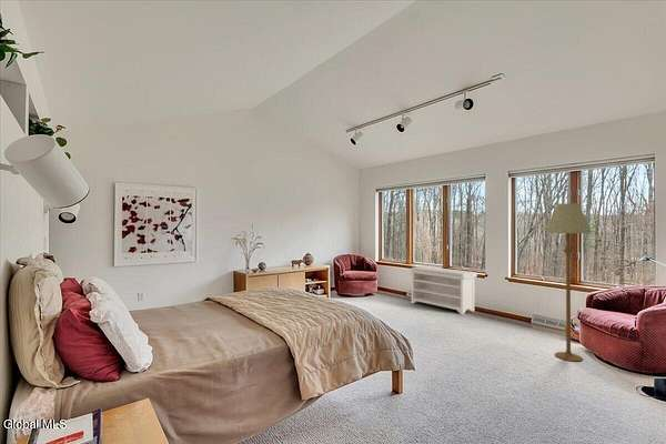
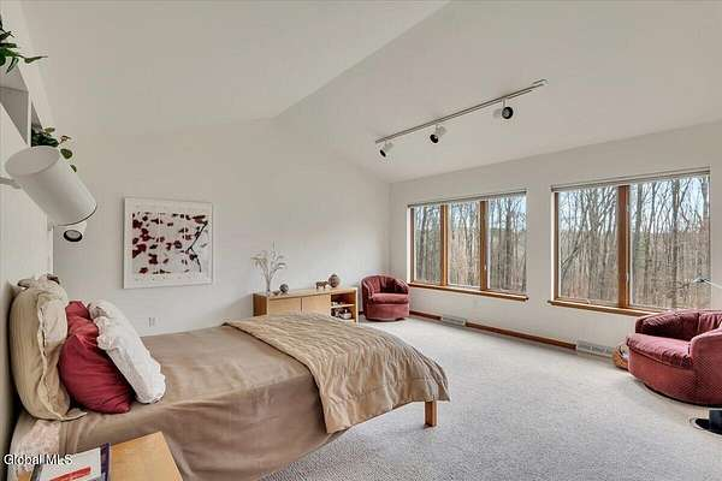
- floor lamp (567, 280)
- bench (441, 287)
